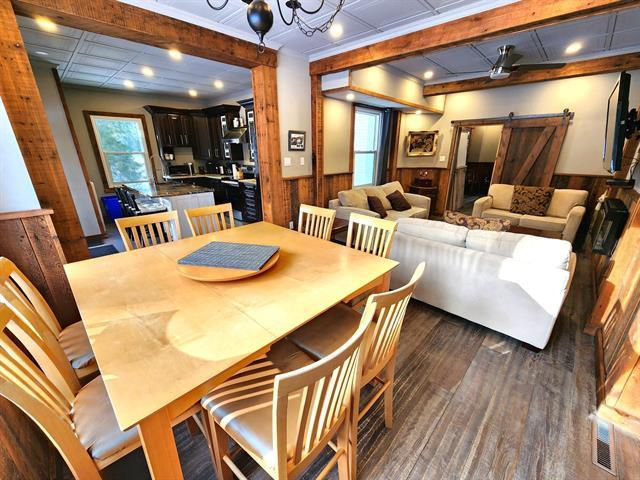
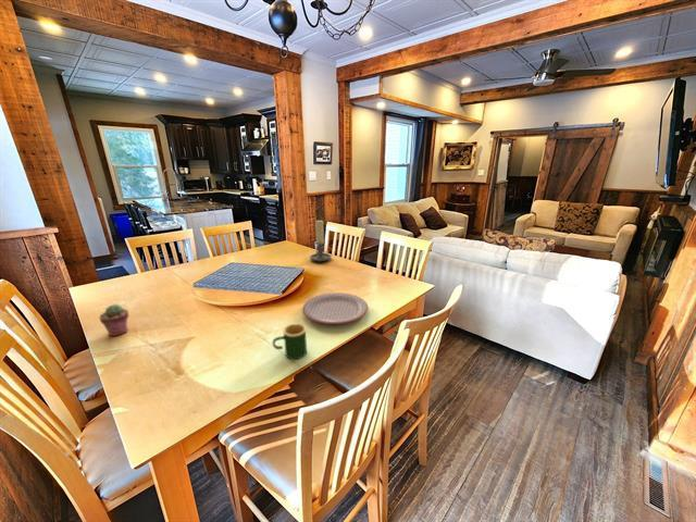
+ candle holder (319, 239)
+ mug (289, 341)
+ plate (335, 308)
+ potted succulent (115, 319)
